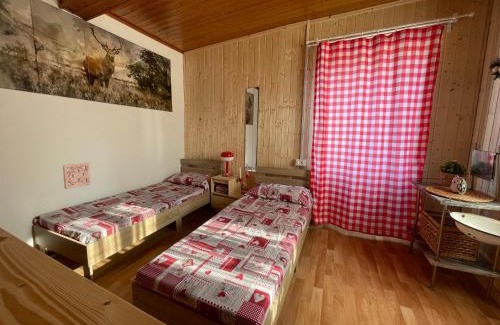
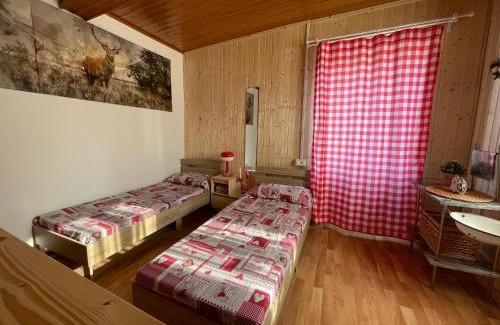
- wall ornament (76, 175)
